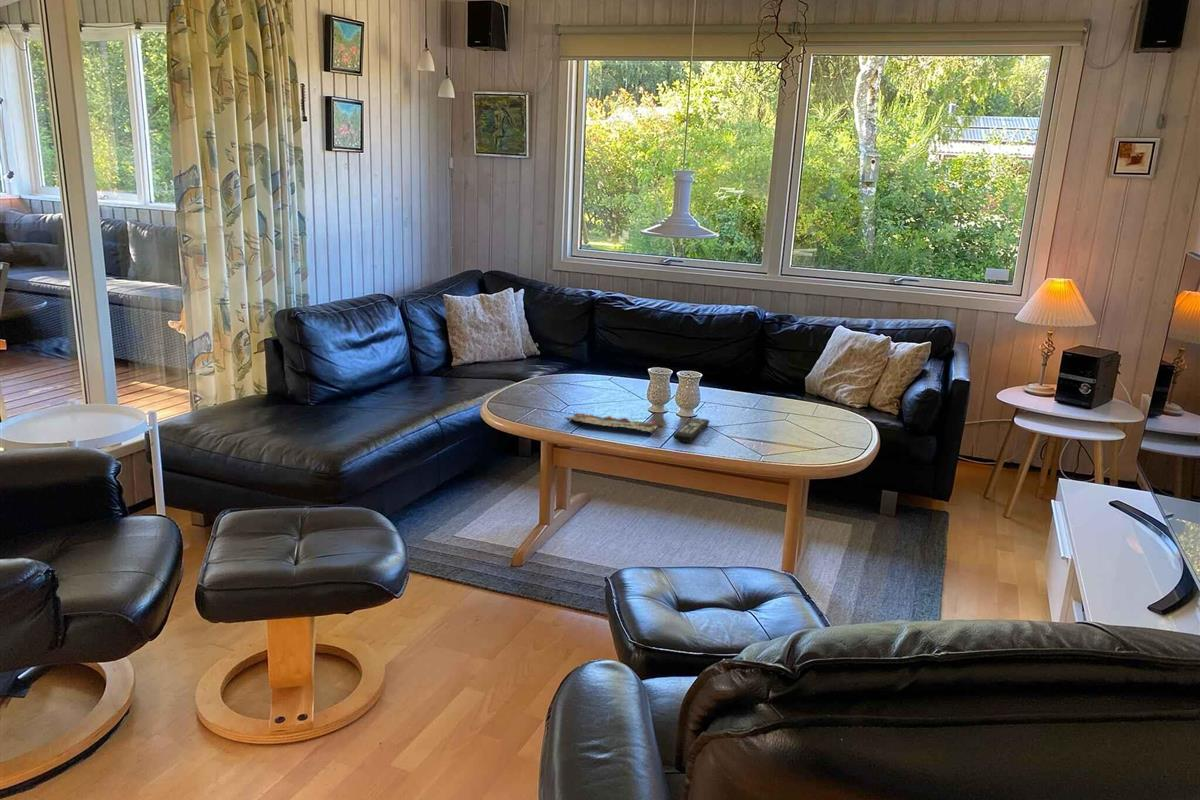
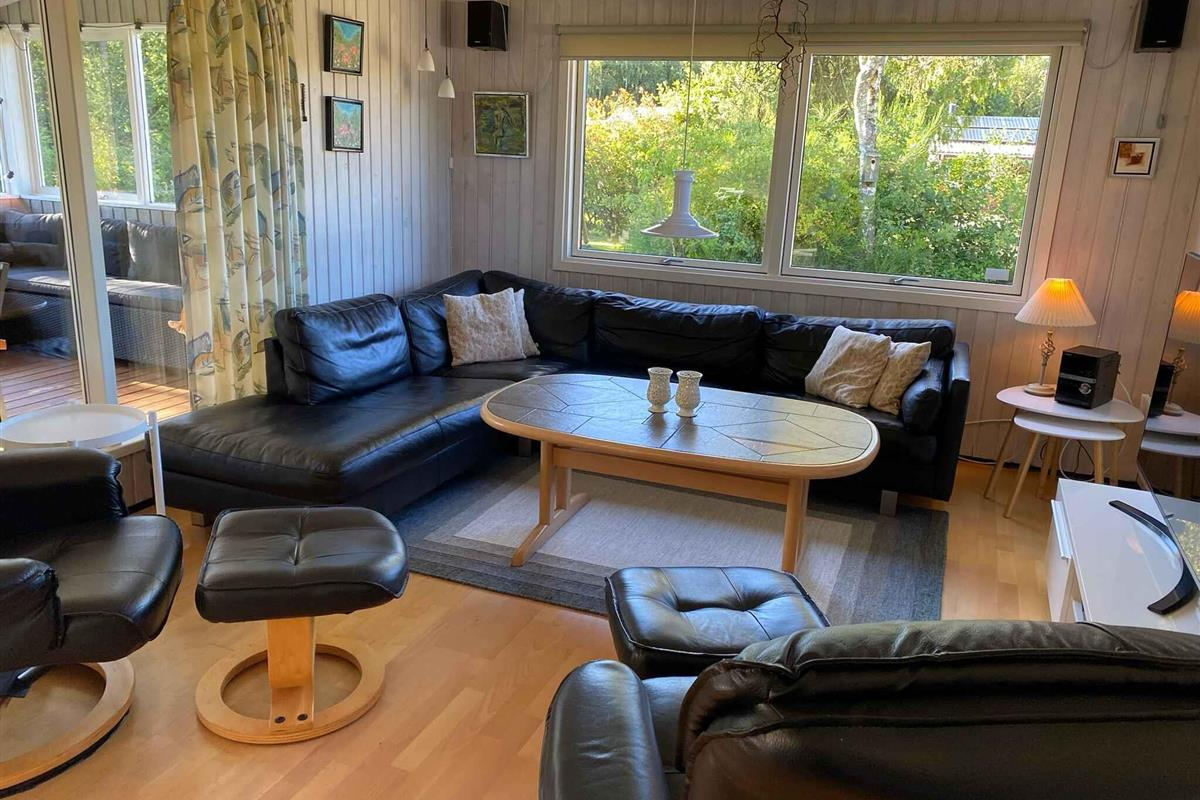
- remote control (691, 429)
- magazine (611, 421)
